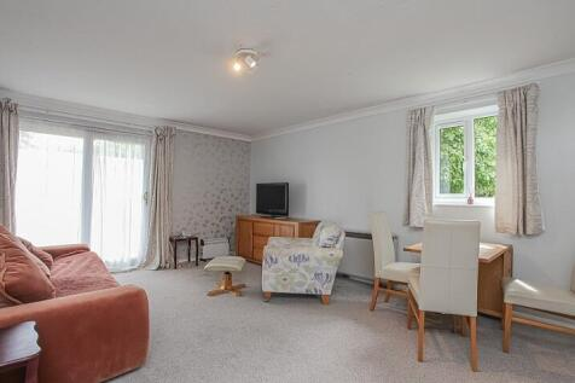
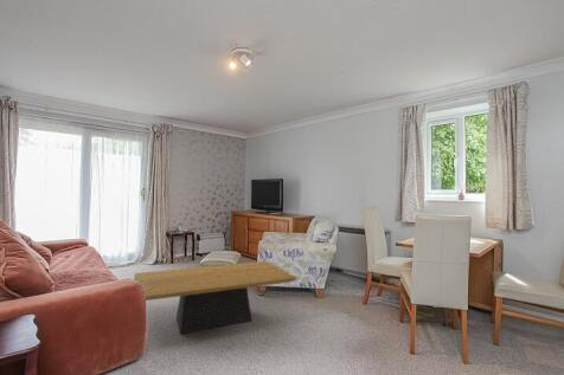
+ coffee table (213, 297)
